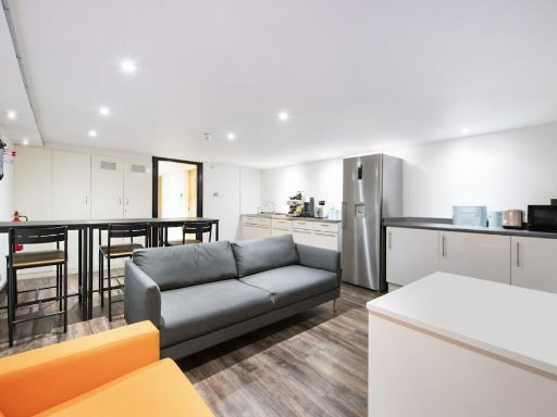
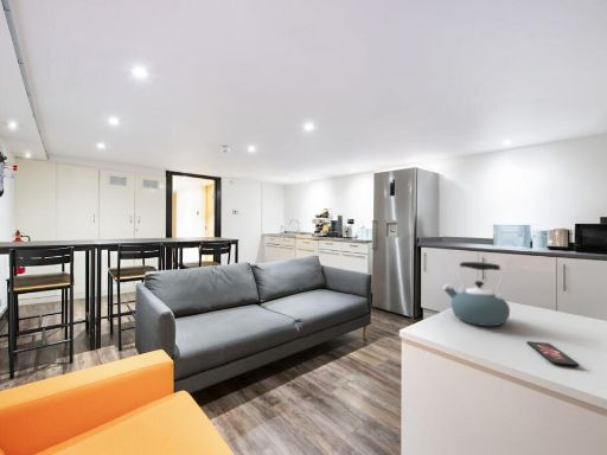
+ smartphone (550, 352)
+ kettle (473, 290)
